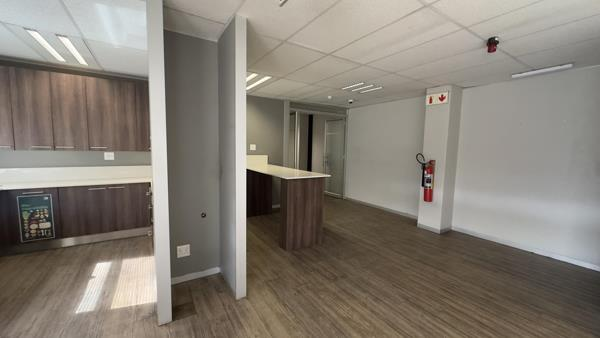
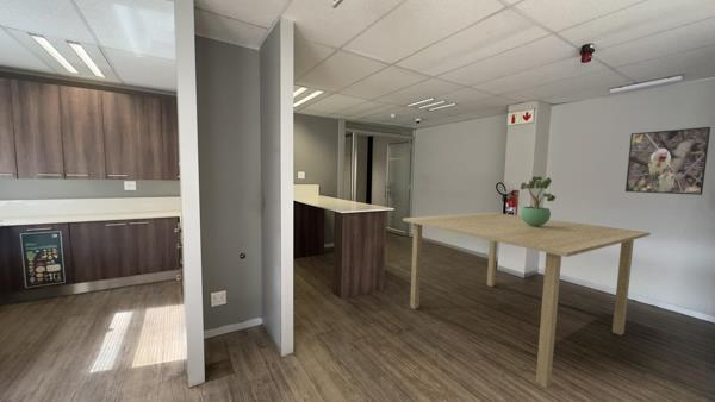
+ dining table (495, 272)
+ potted plant (534, 200)
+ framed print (664, 162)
